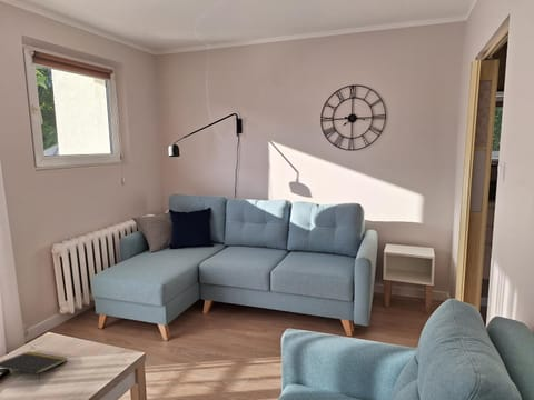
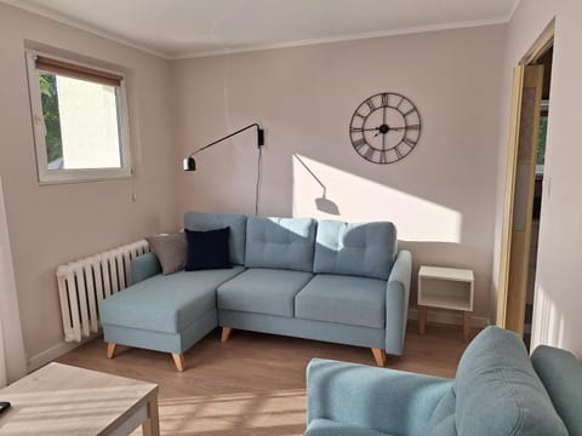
- notepad (32, 361)
